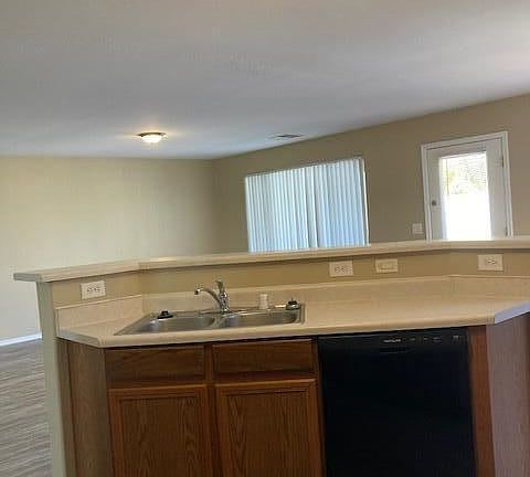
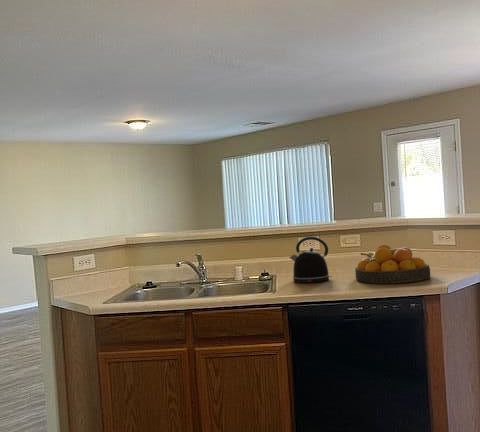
+ kettle (309, 258)
+ fruit bowl (391, 261)
